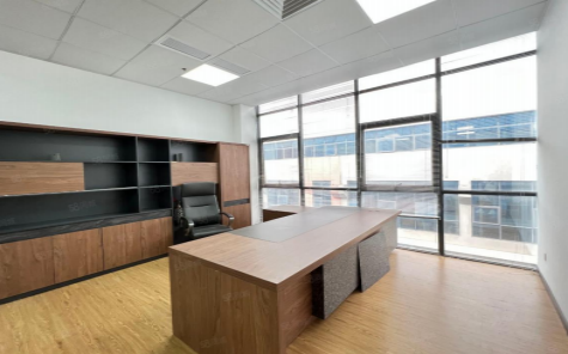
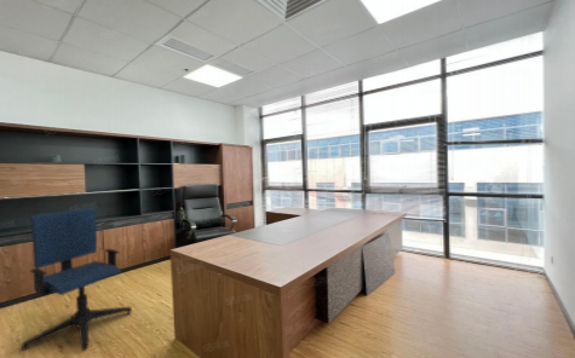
+ office chair (80, 271)
